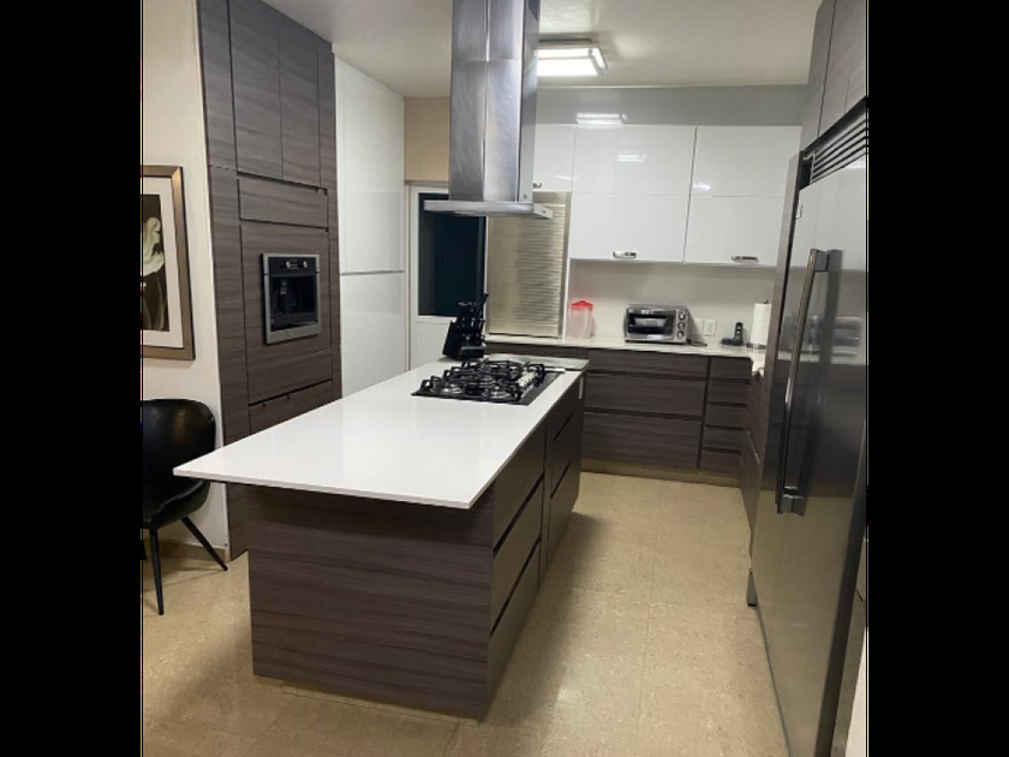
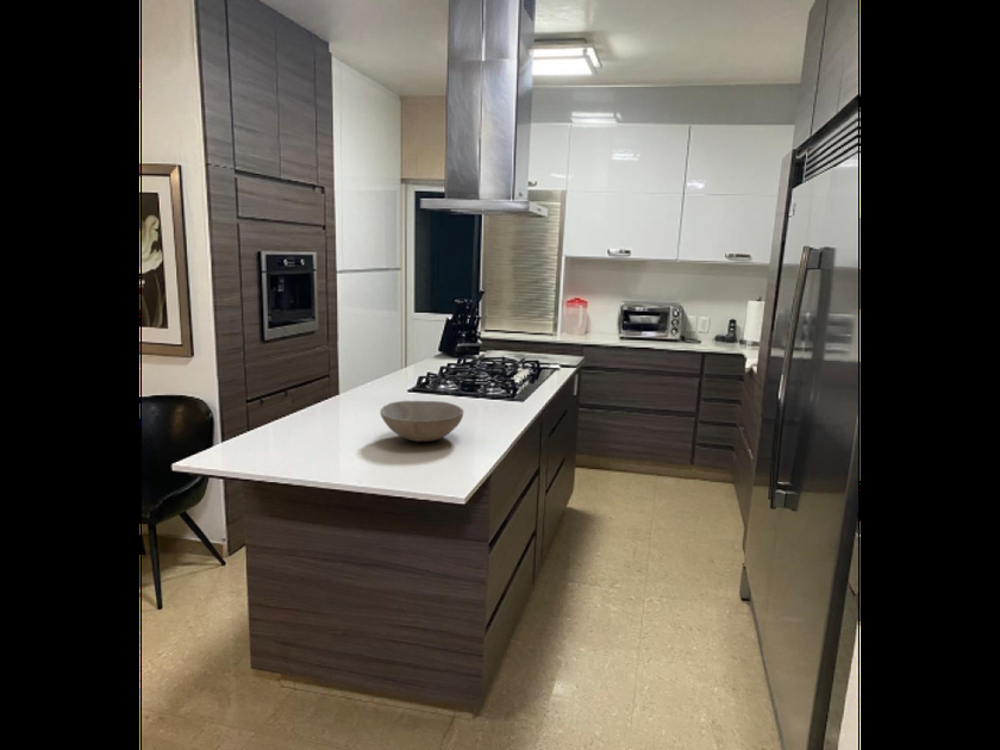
+ bowl (421, 424)
